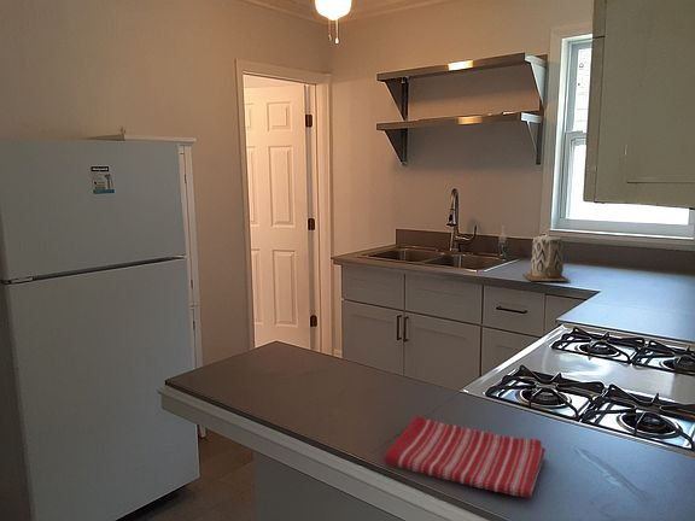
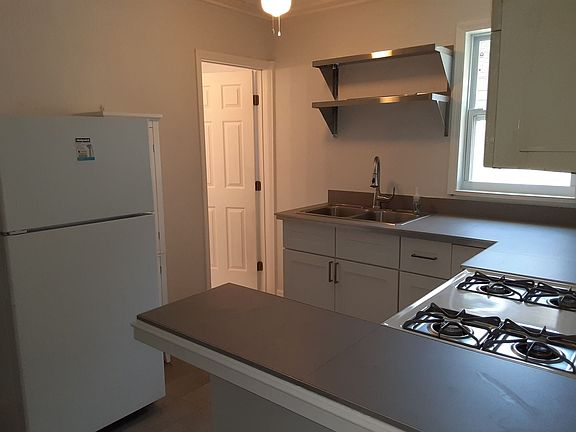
- dish towel (465, 451)
- teapot (544, 252)
